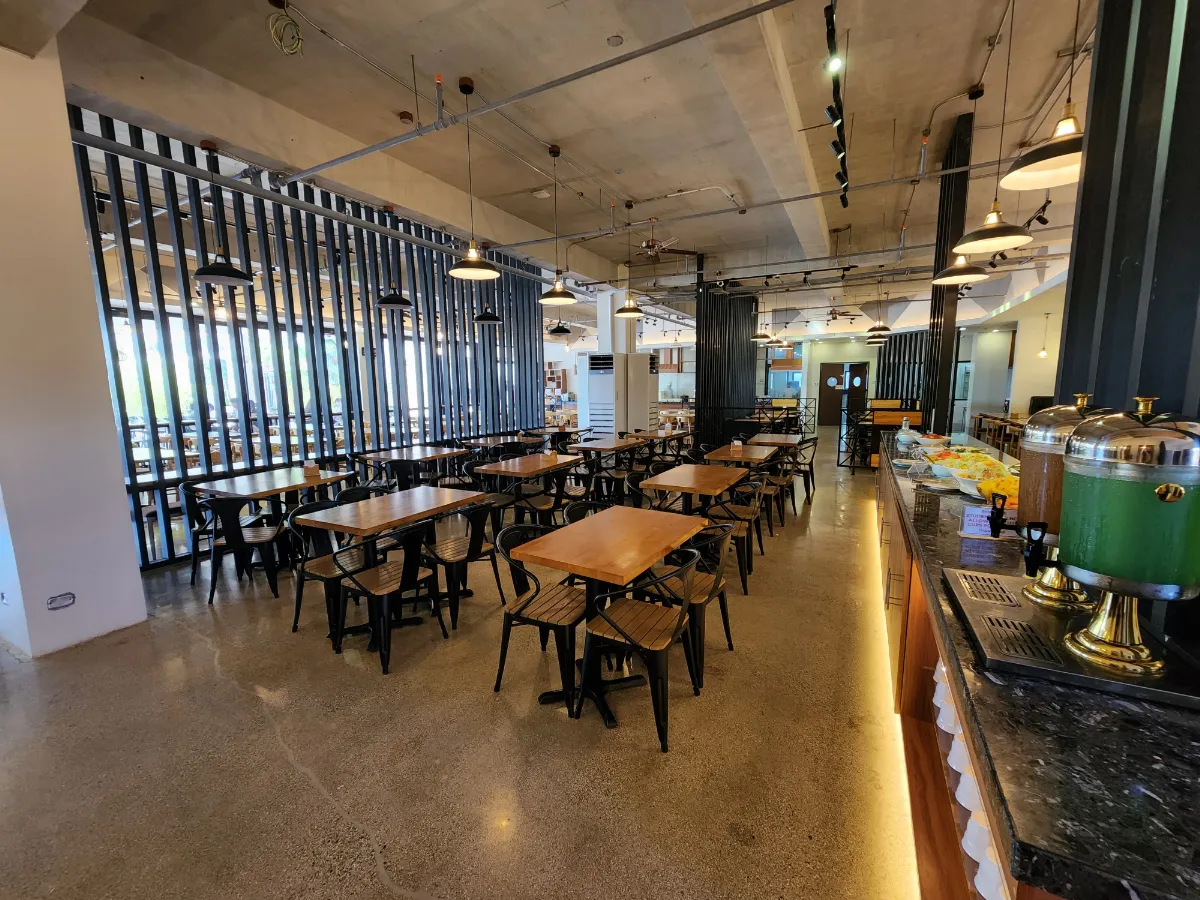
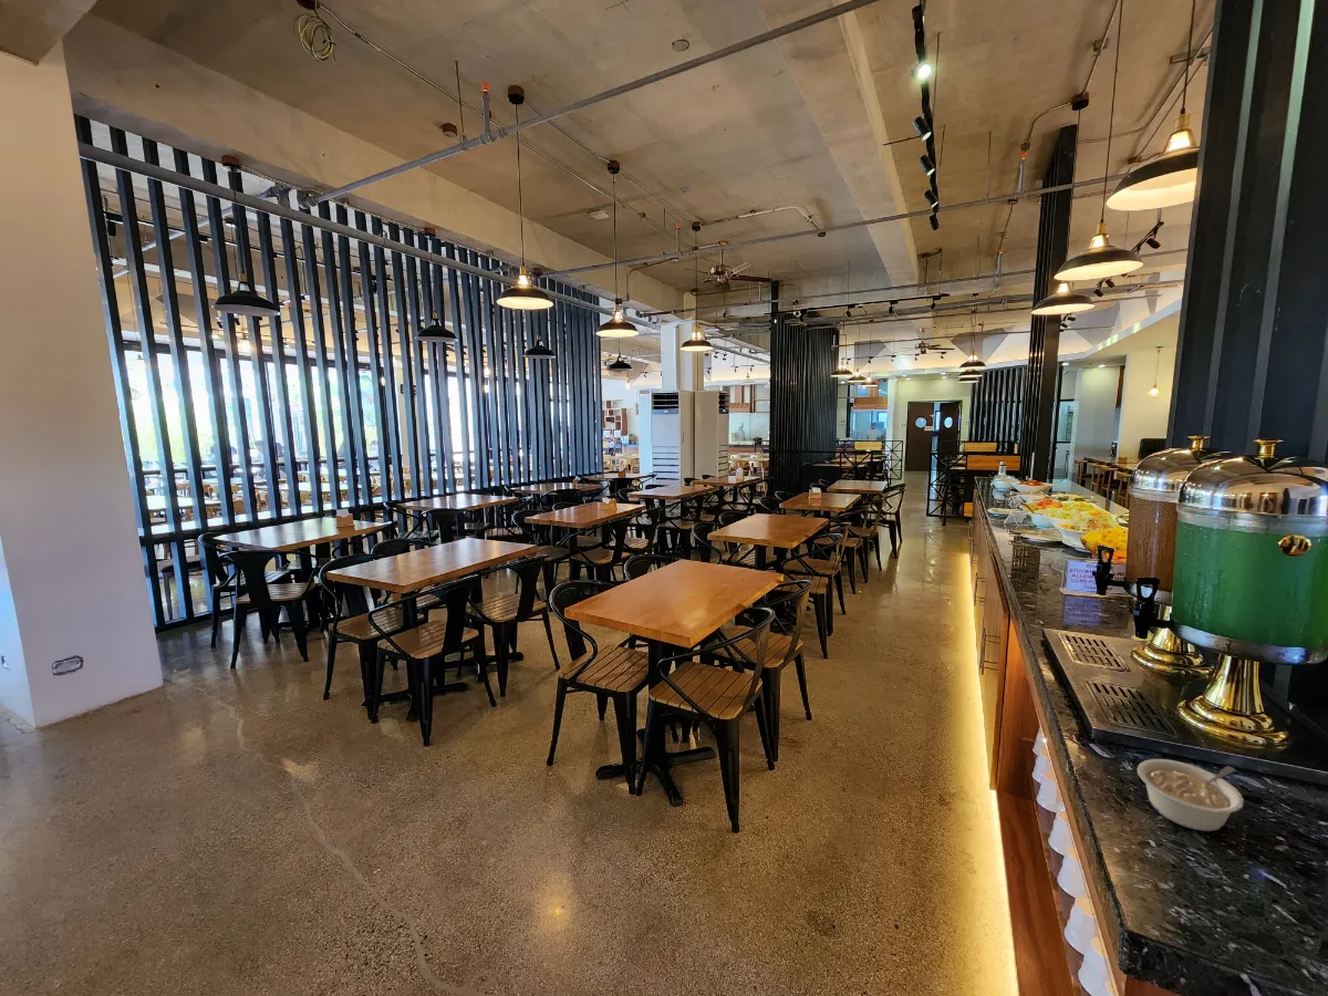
+ legume (1186, 792)
